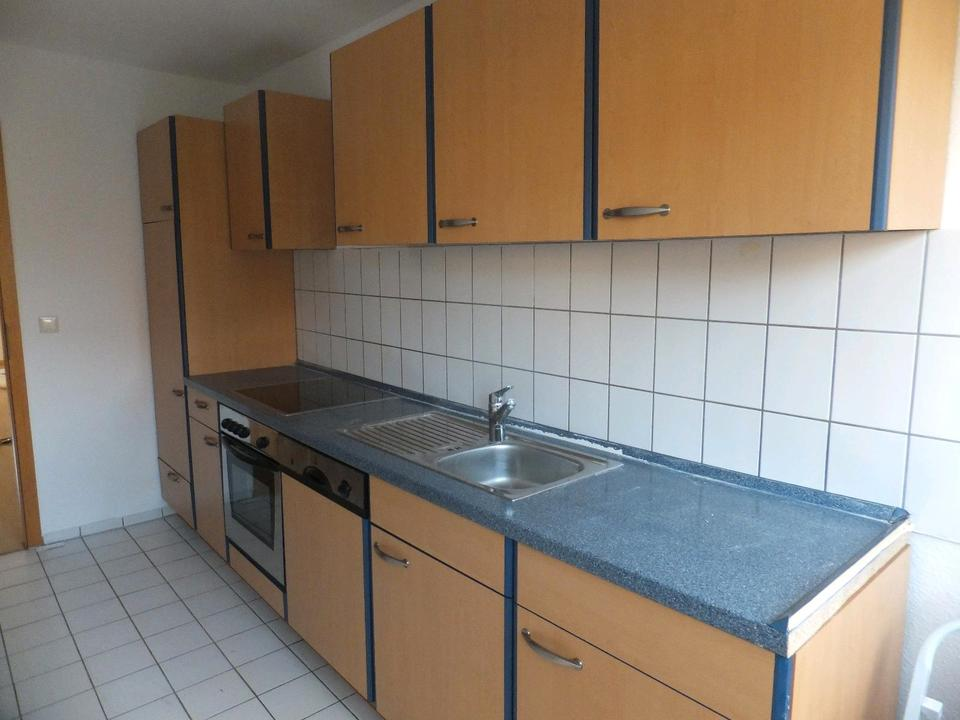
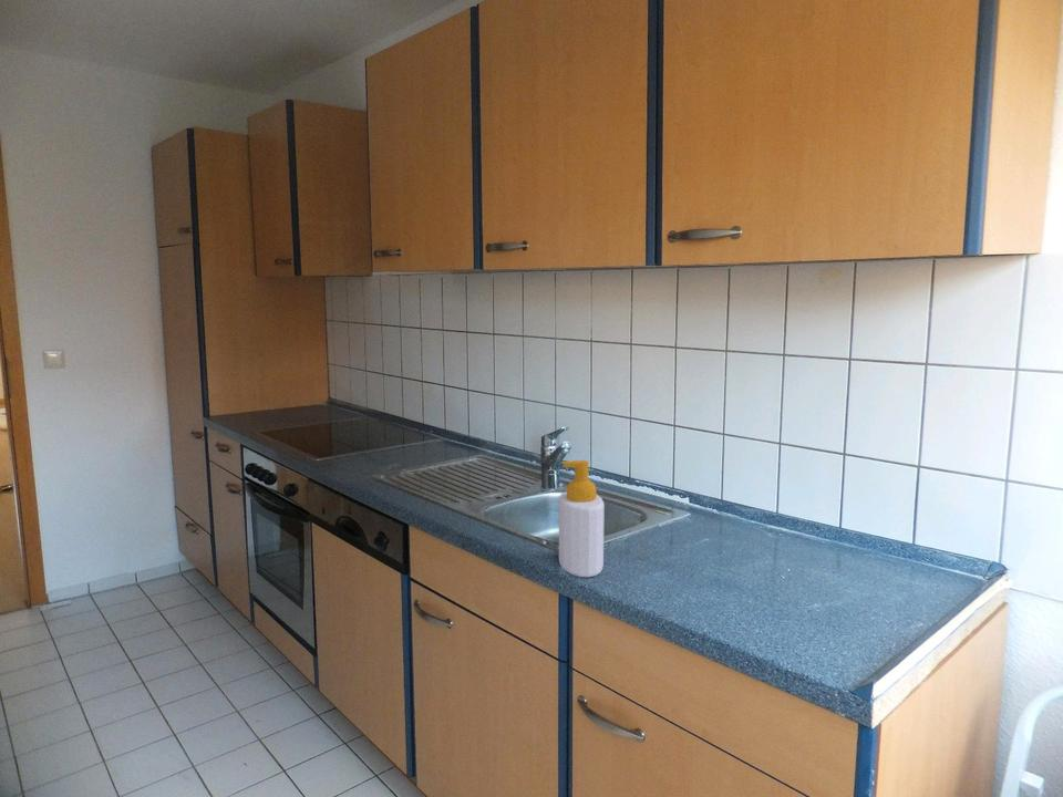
+ soap bottle (580, 514)
